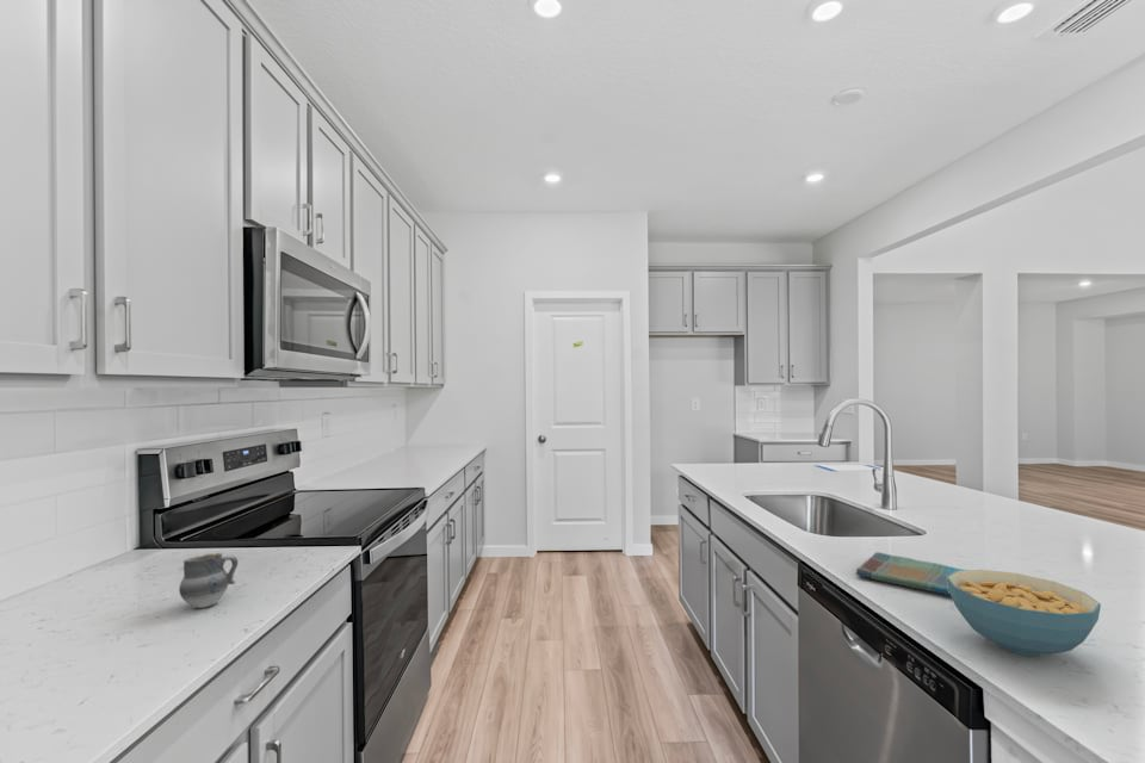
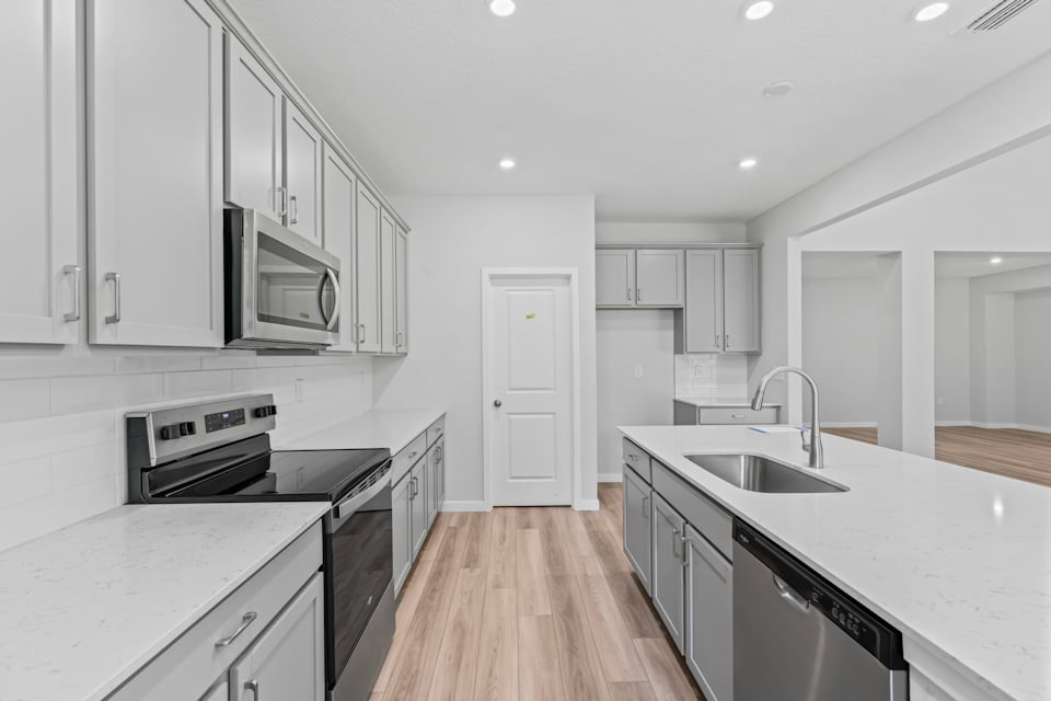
- dish towel (922, 573)
- cereal bowl (1019, 618)
- cup (209, 578)
